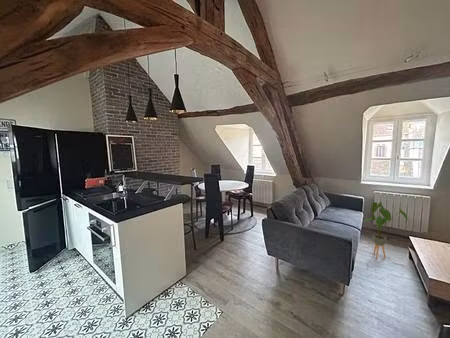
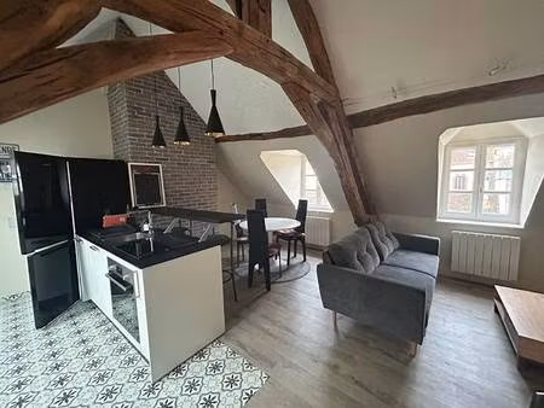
- house plant (380, 229)
